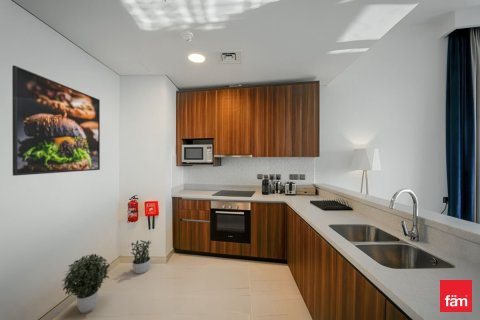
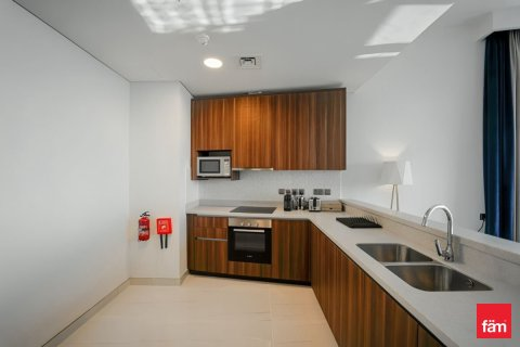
- potted plant (88, 282)
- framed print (65, 129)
- potted plant (140, 254)
